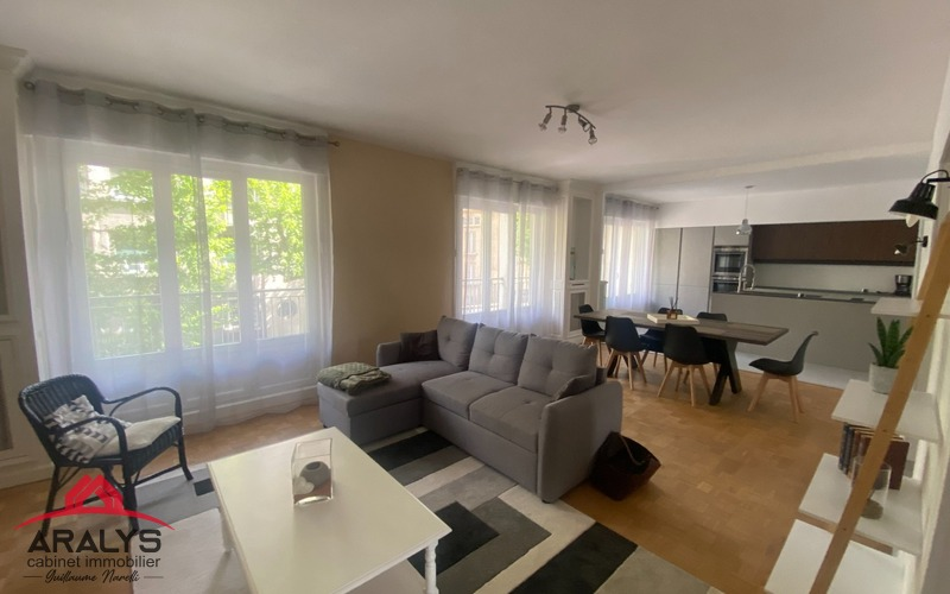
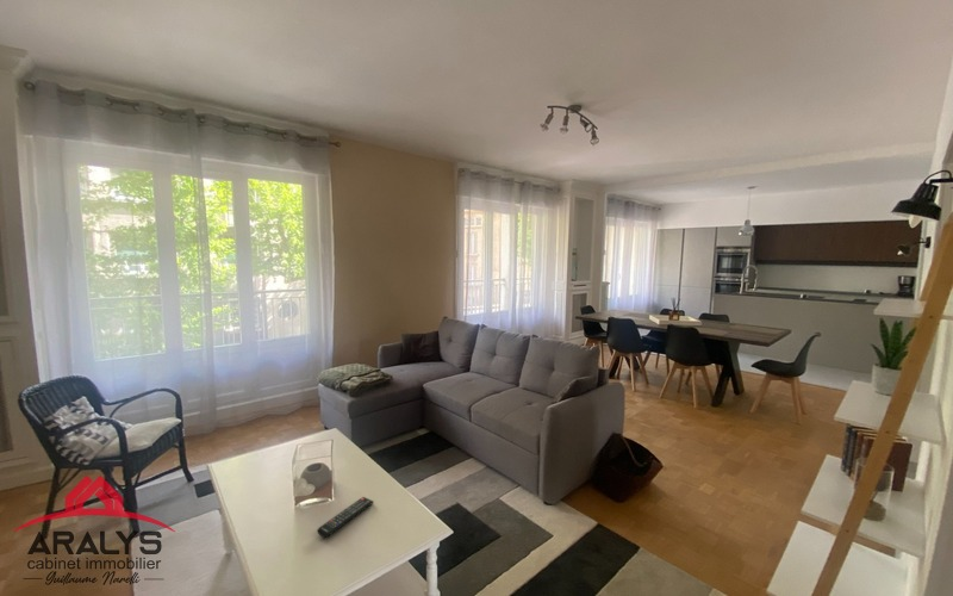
+ remote control (347, 515)
